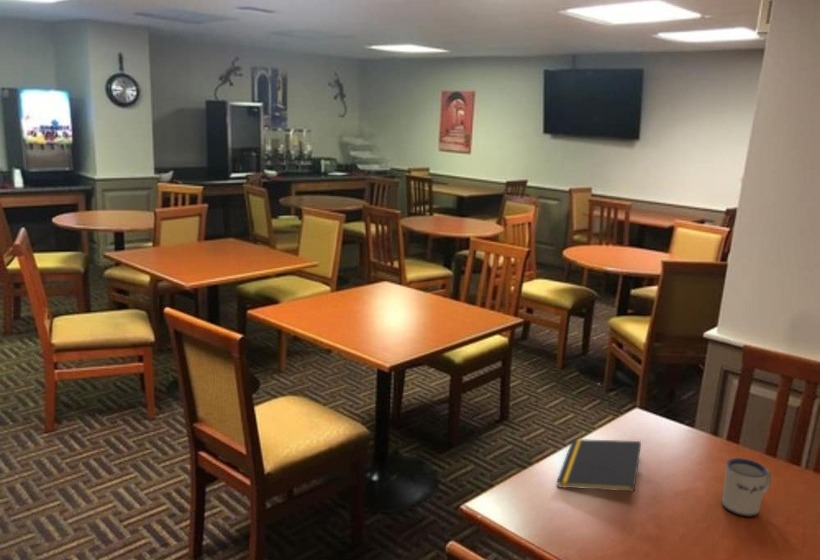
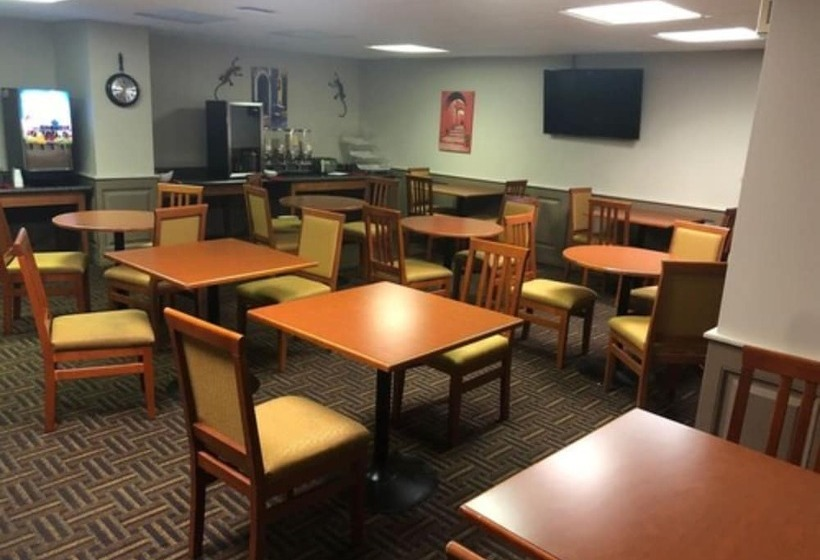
- mug (749, 486)
- notepad (600, 463)
